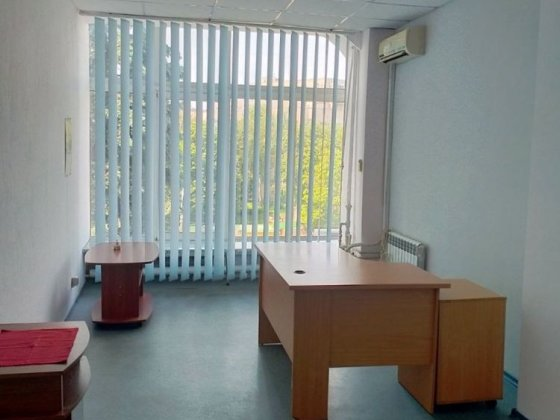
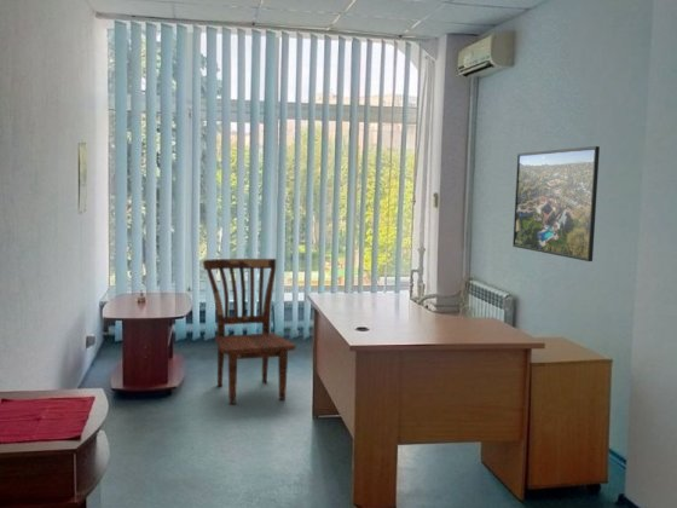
+ dining chair (248, 322)
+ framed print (551, 202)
